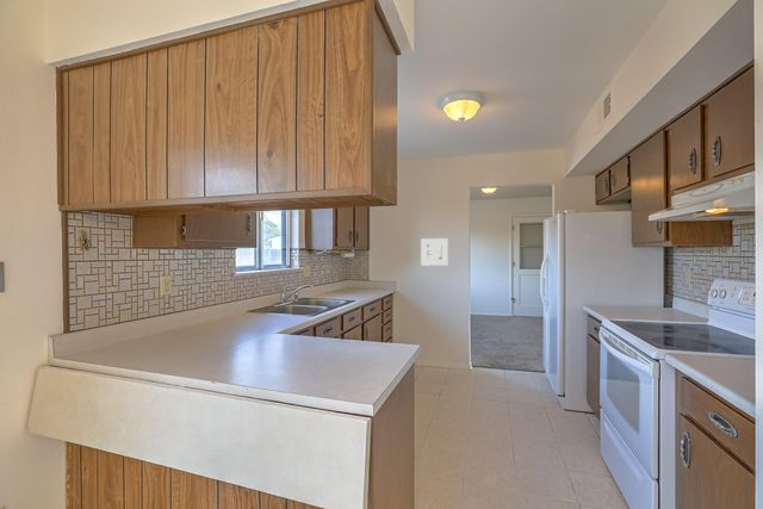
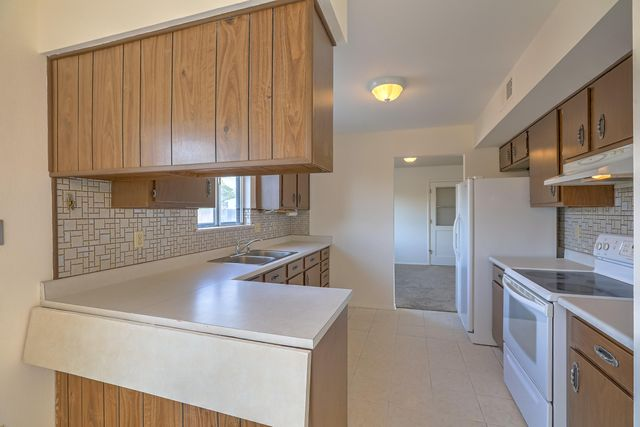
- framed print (434, 252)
